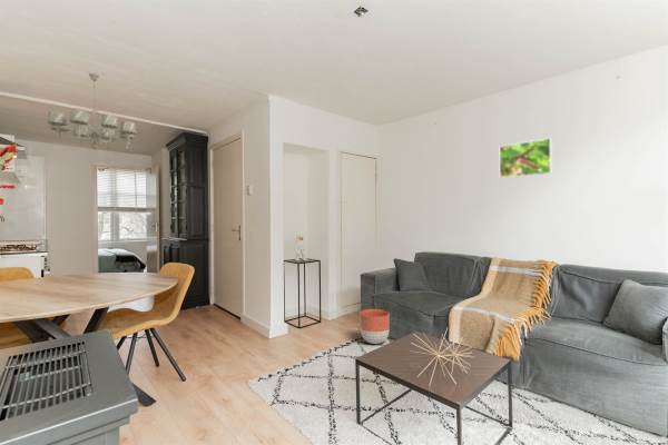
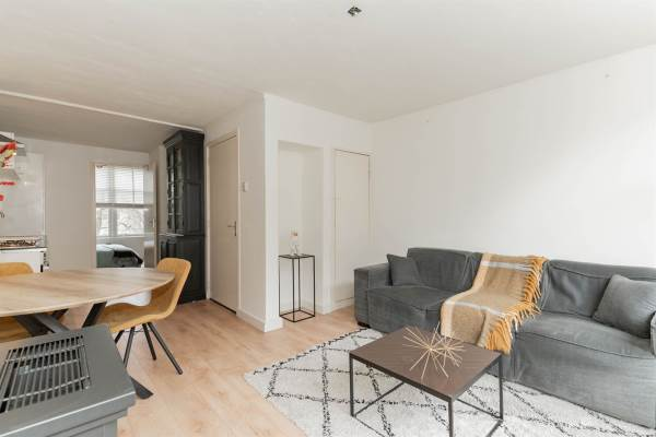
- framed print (524, 159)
- chandelier (94, 110)
- planter (374, 327)
